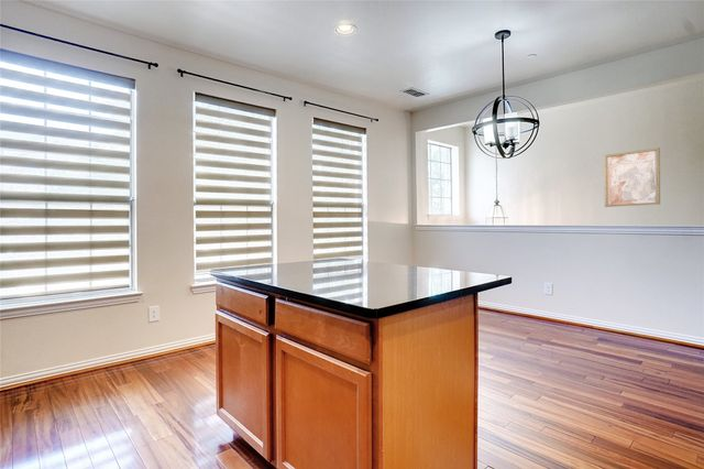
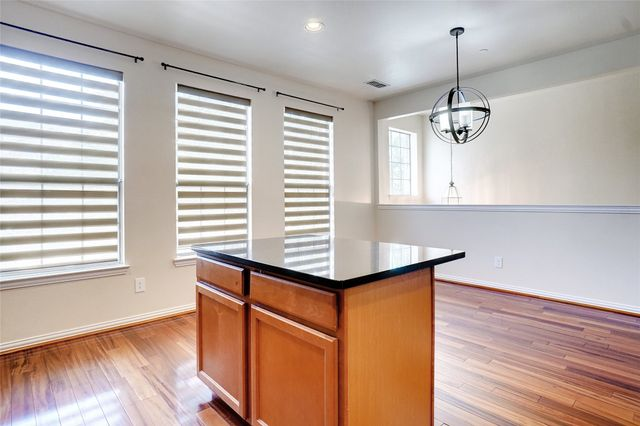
- wall art (630, 178)
